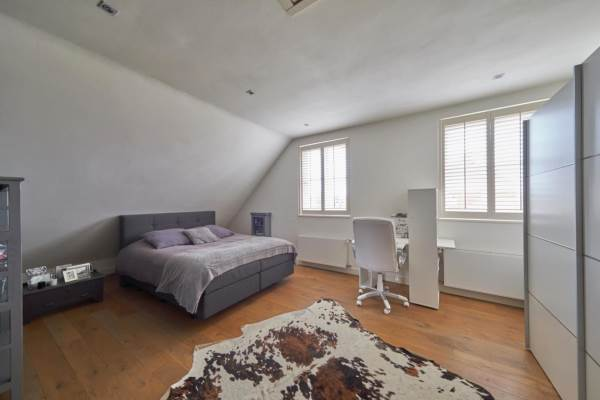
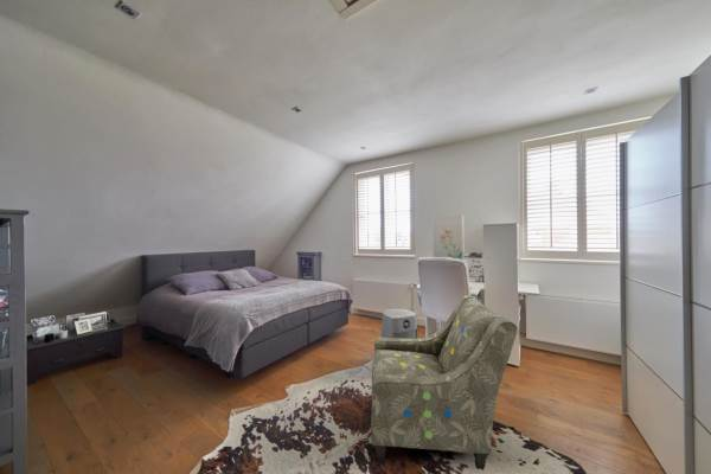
+ armchair (431, 366)
+ air purifier (398, 337)
+ wall art (448, 237)
